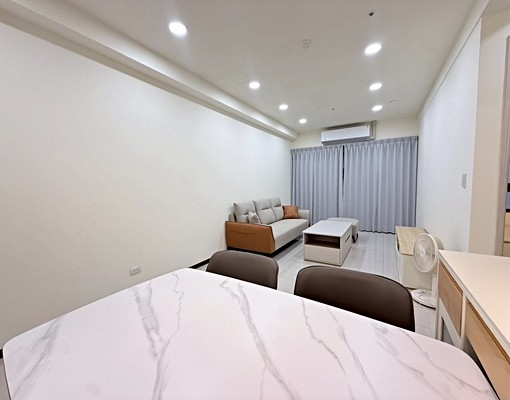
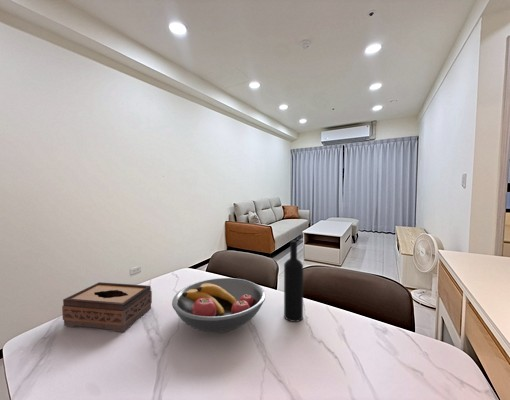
+ tissue box (110, 304)
+ fruit bowl (220, 303)
+ wine bottle (293, 278)
